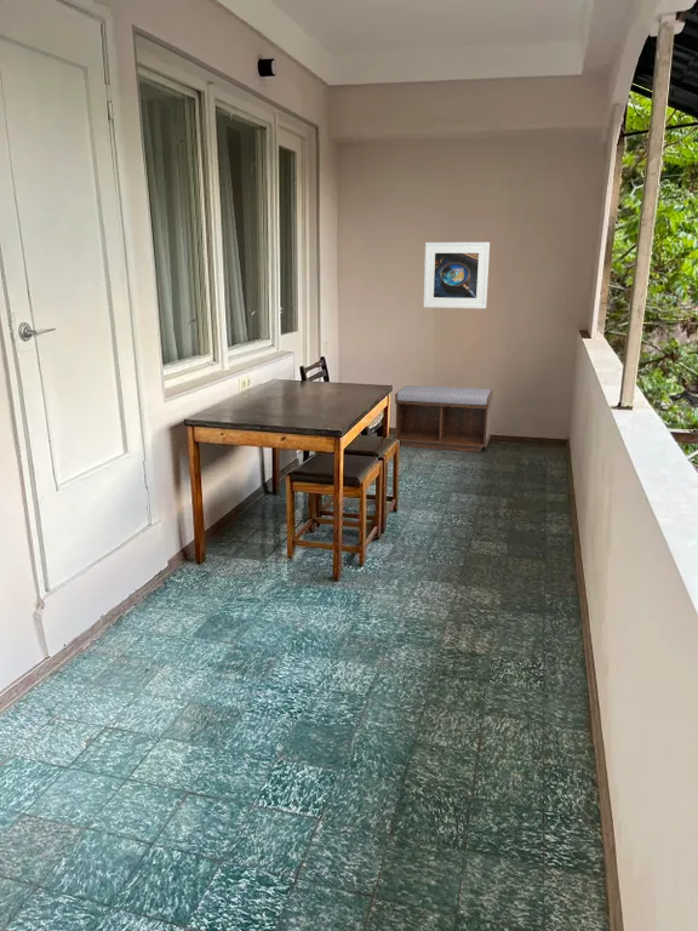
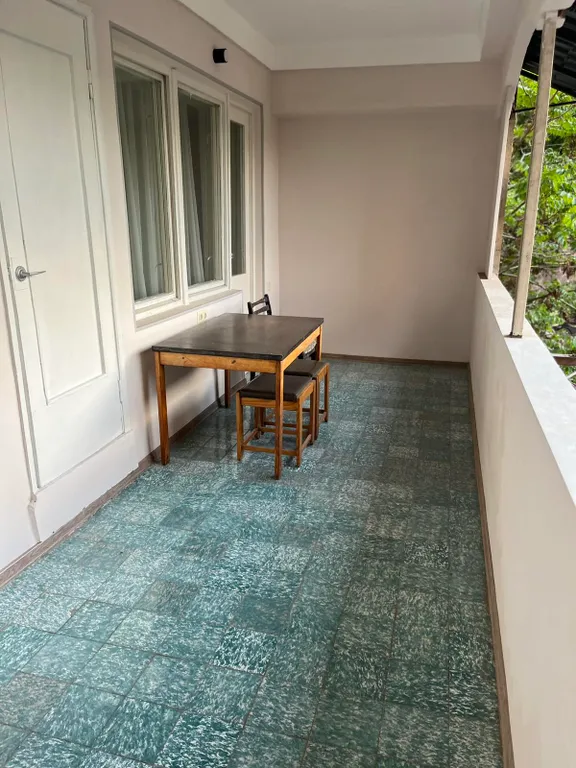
- bench (444, 417)
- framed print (456, 275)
